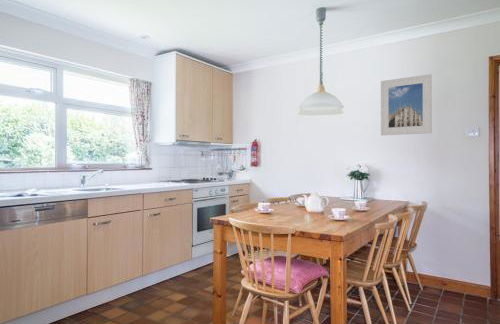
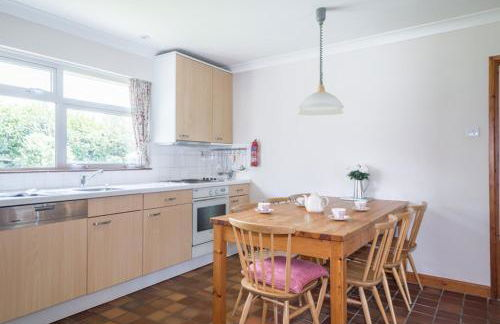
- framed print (405, 106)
